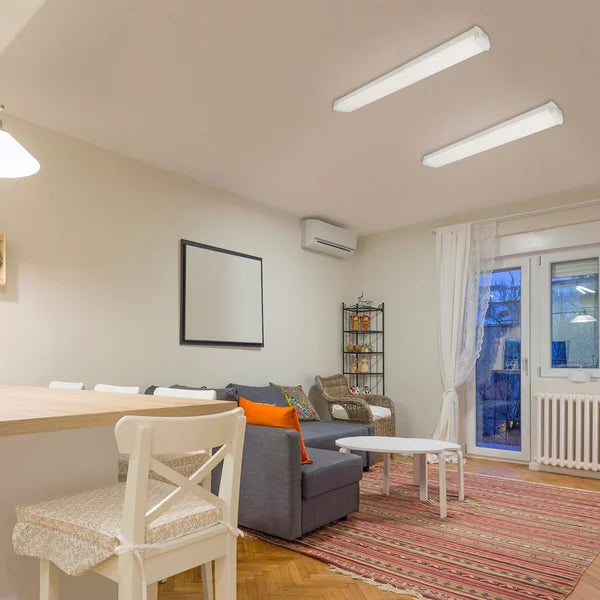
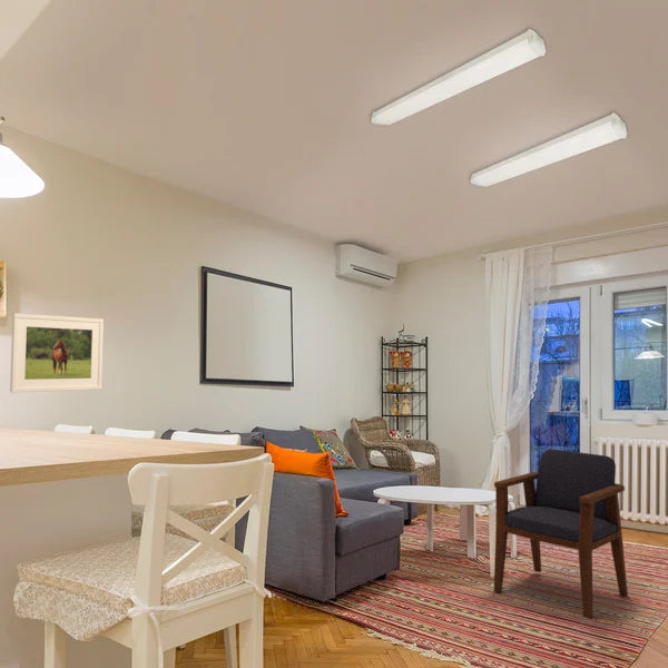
+ armchair (560, 524)
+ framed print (59, 353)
